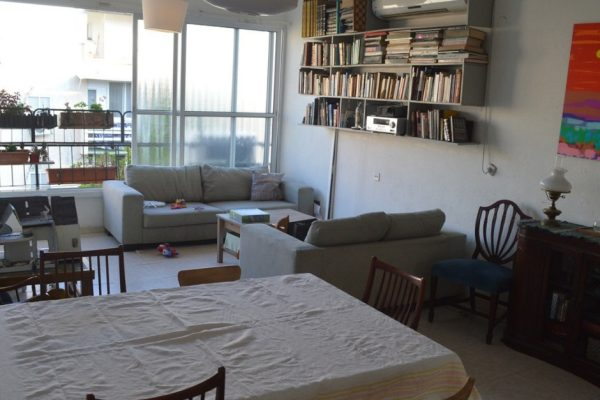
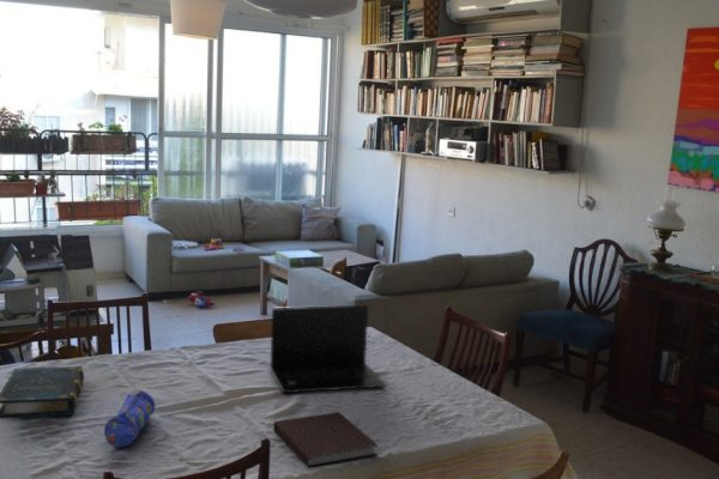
+ pencil case (131, 416)
+ laptop (327, 346)
+ book (43, 390)
+ notebook (324, 438)
